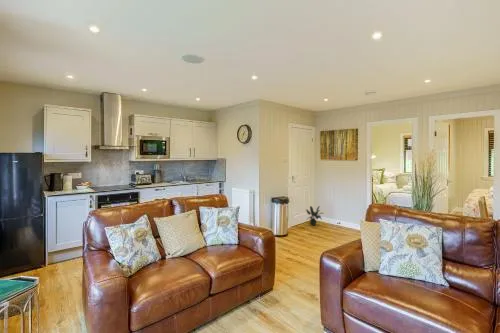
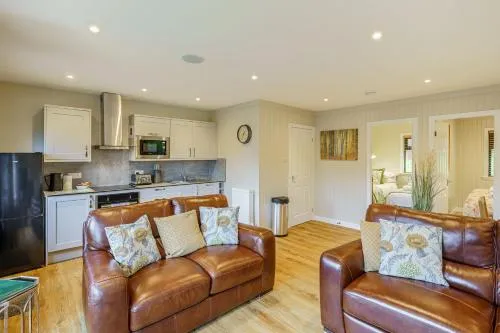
- potted plant (314, 215)
